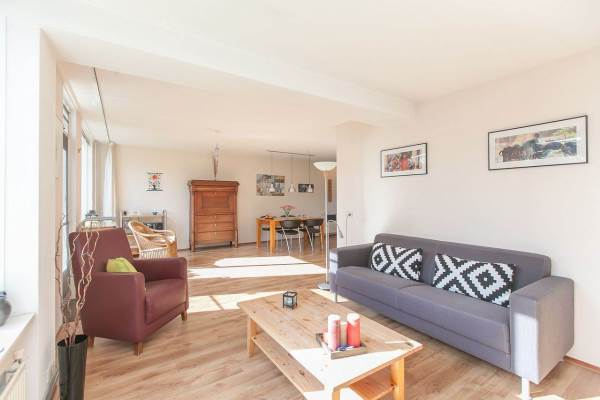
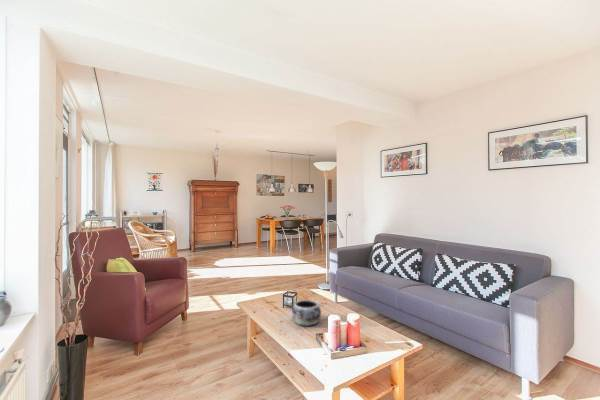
+ decorative bowl (306, 312)
